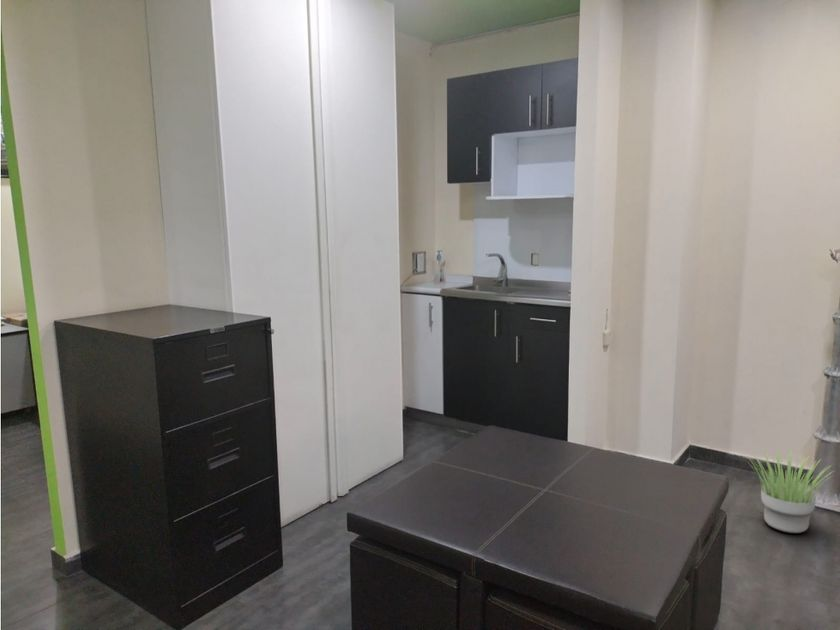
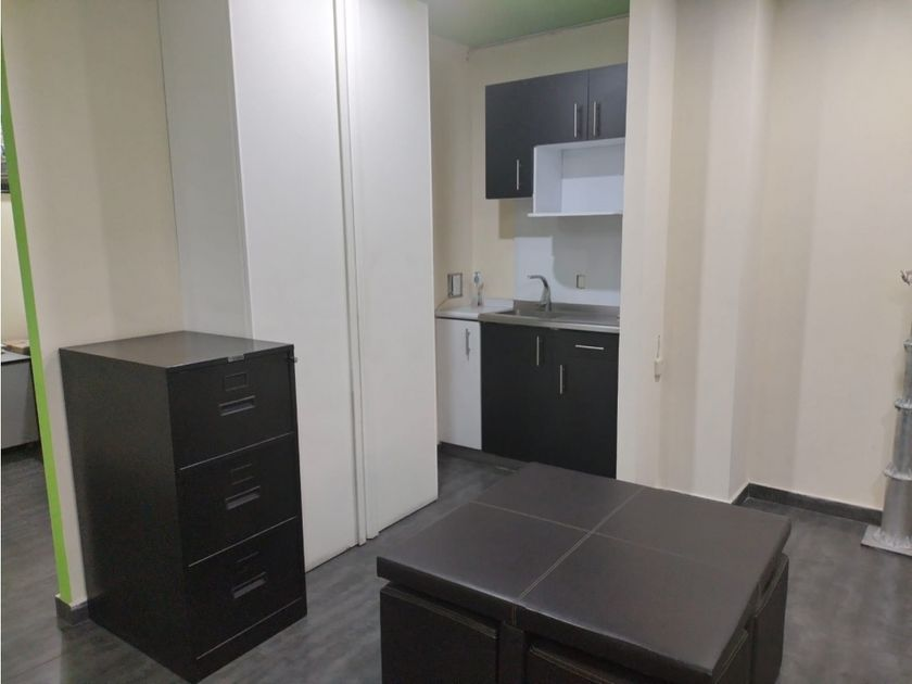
- potted plant (786, 494)
